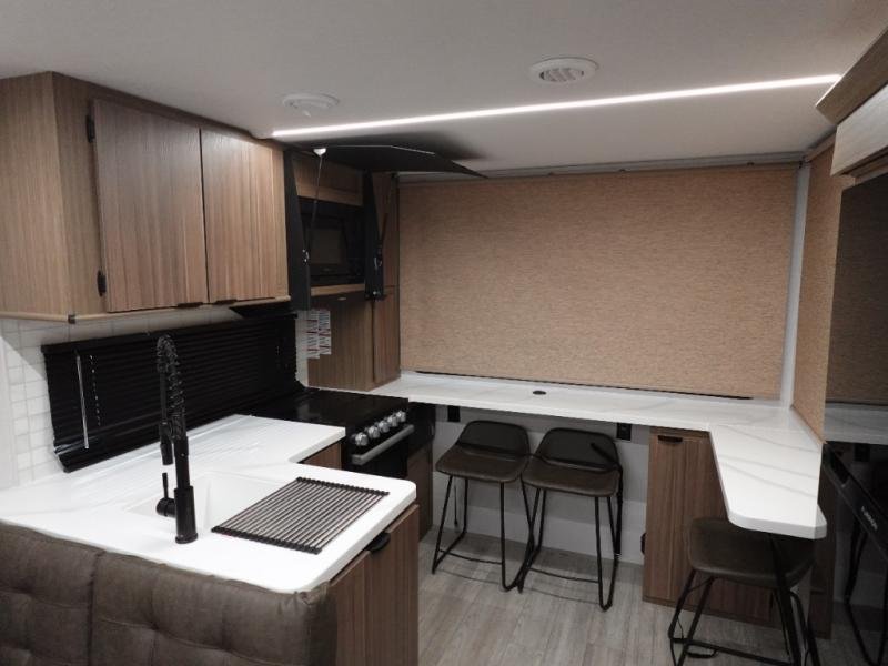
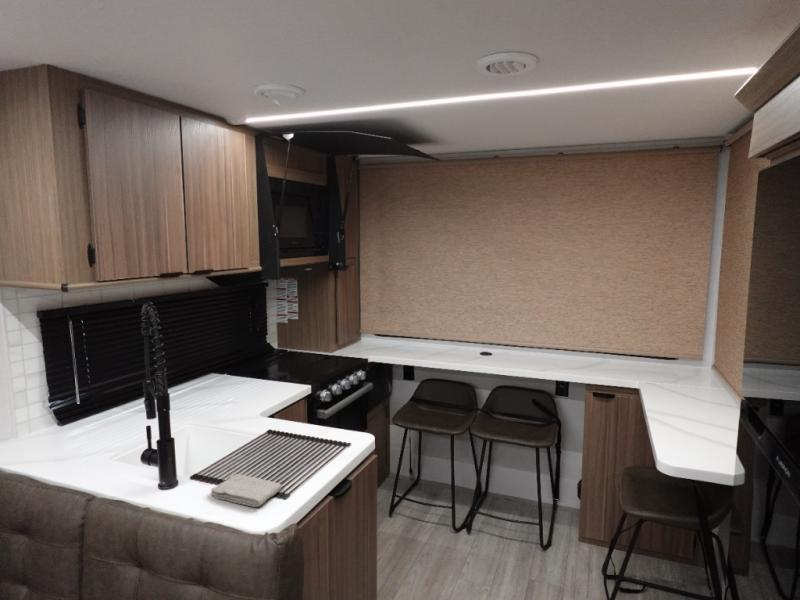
+ washcloth (246, 489)
